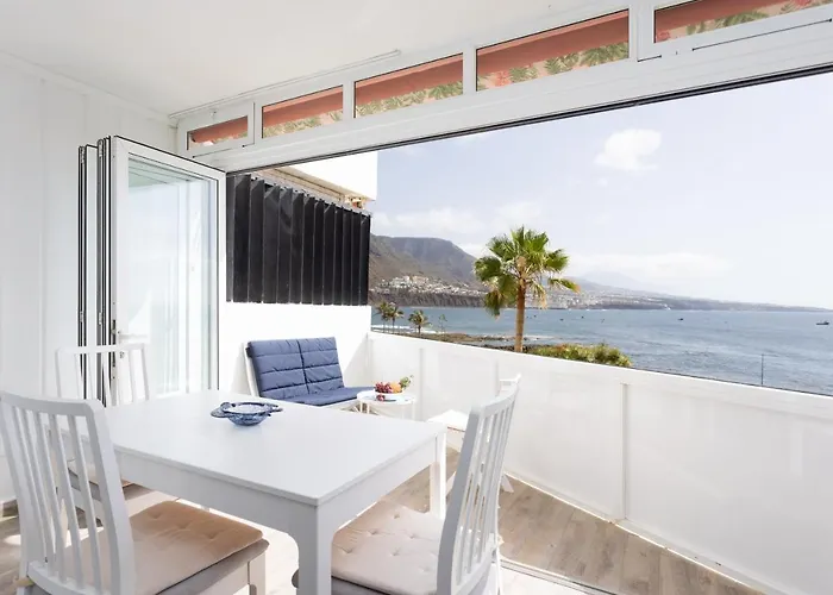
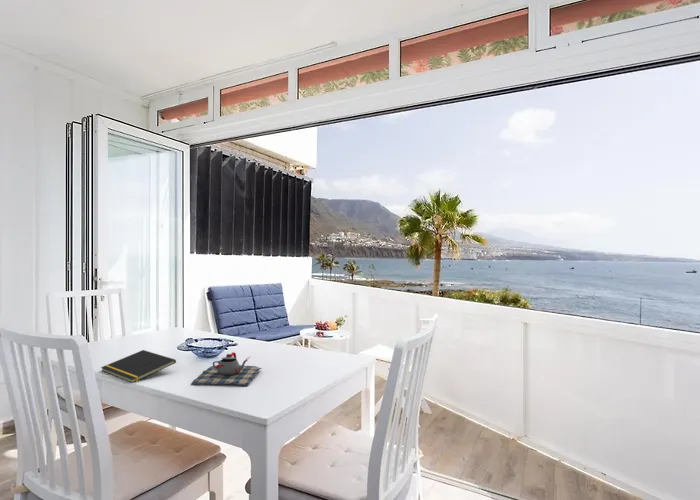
+ teapot (228, 365)
+ notepad (138, 365)
